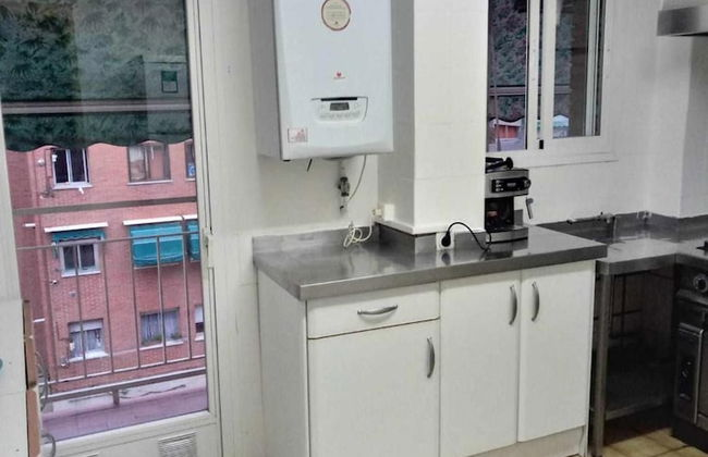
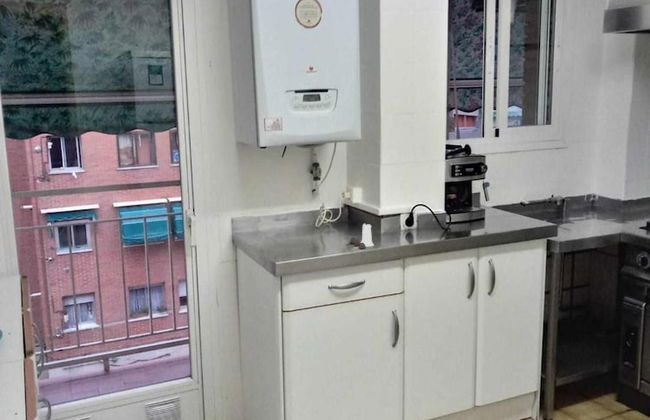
+ salt and pepper shaker set (362, 234)
